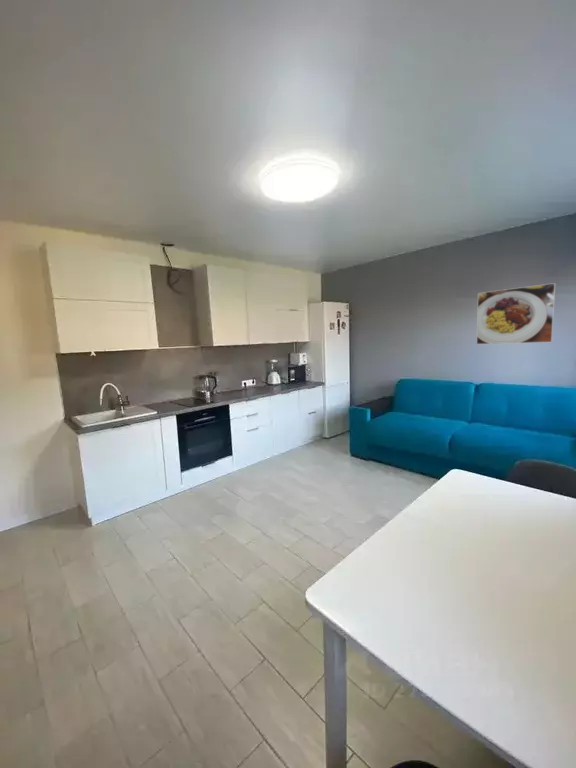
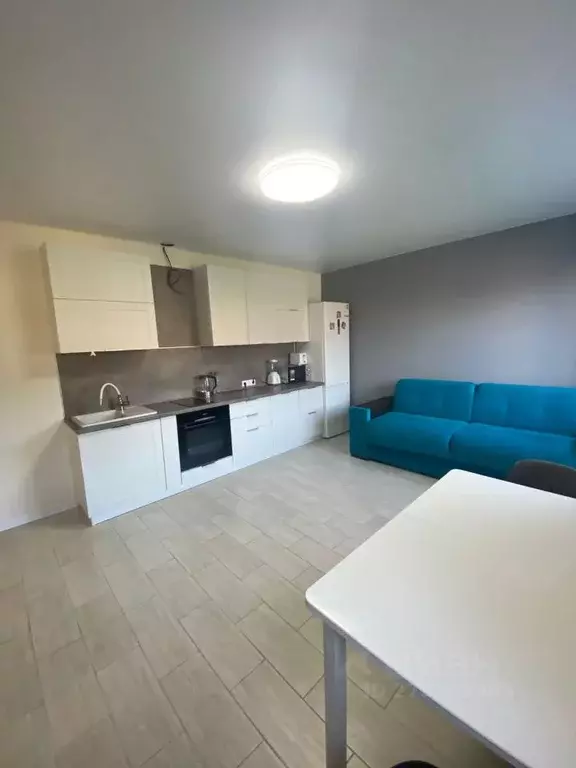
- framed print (512, 316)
